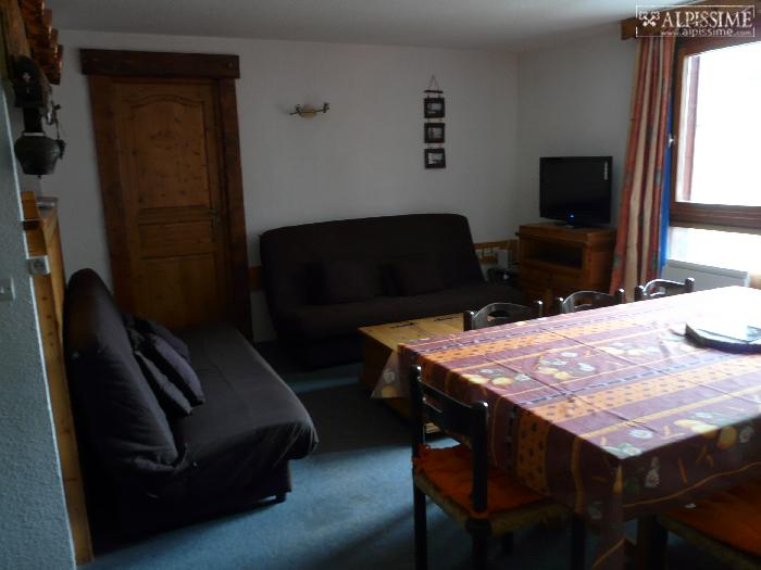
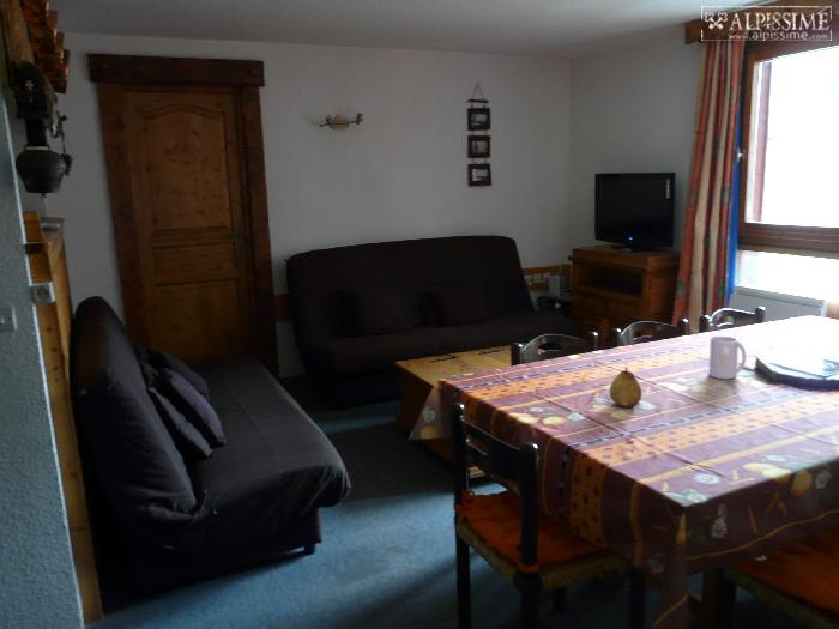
+ mug (728, 357)
+ fruit (624, 385)
